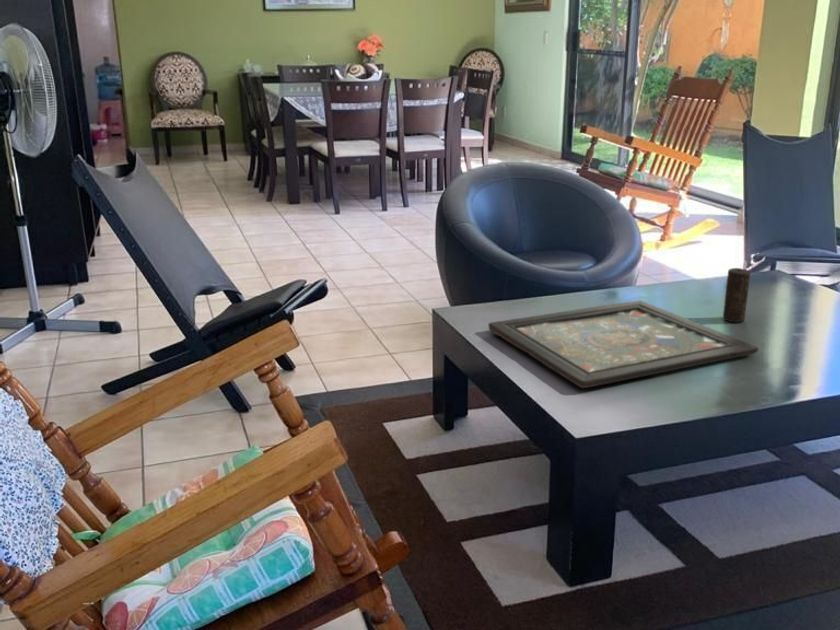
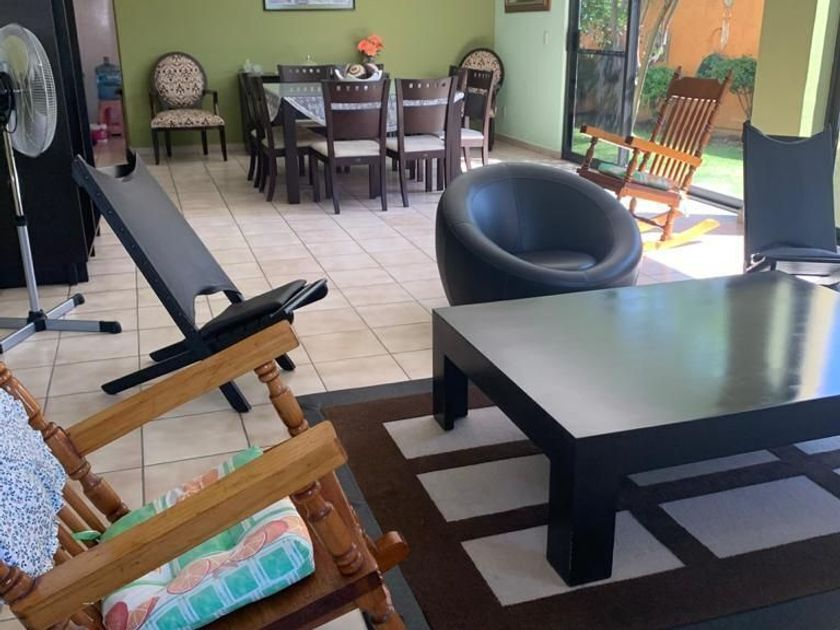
- board game (615, 338)
- candle (736, 295)
